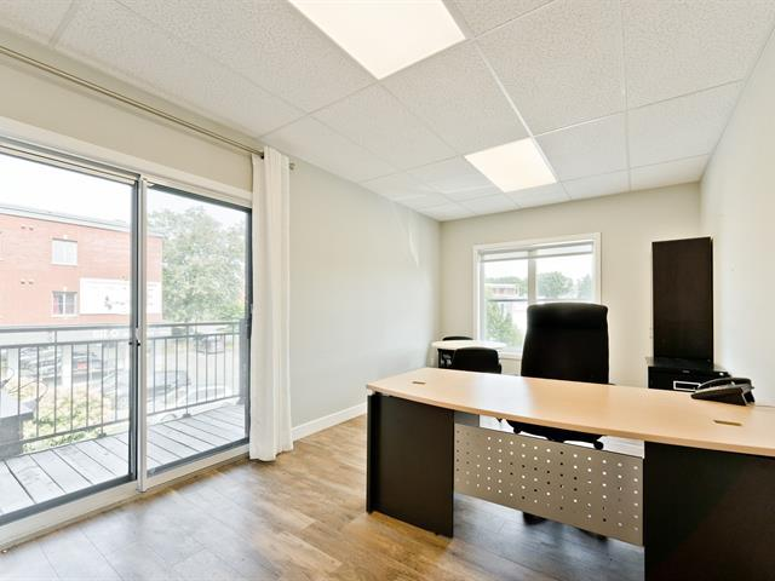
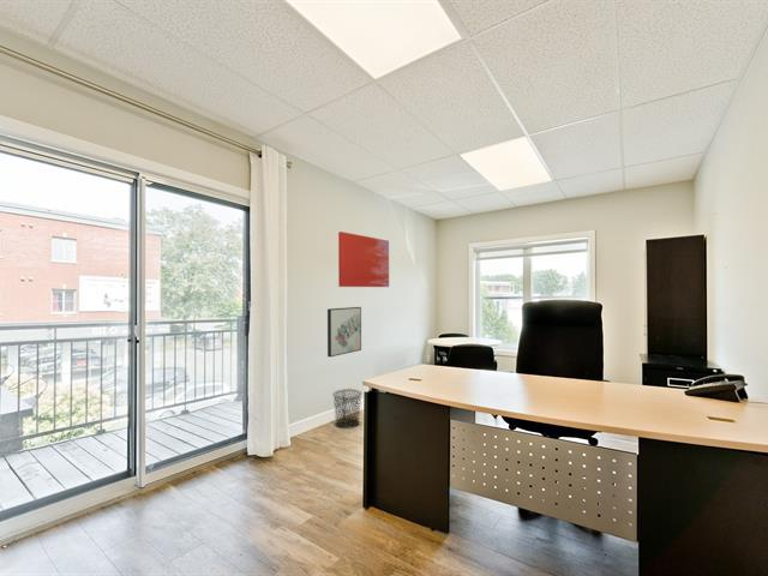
+ wall art (365, 262)
+ waste bin (348, 408)
+ wall art (344, 330)
